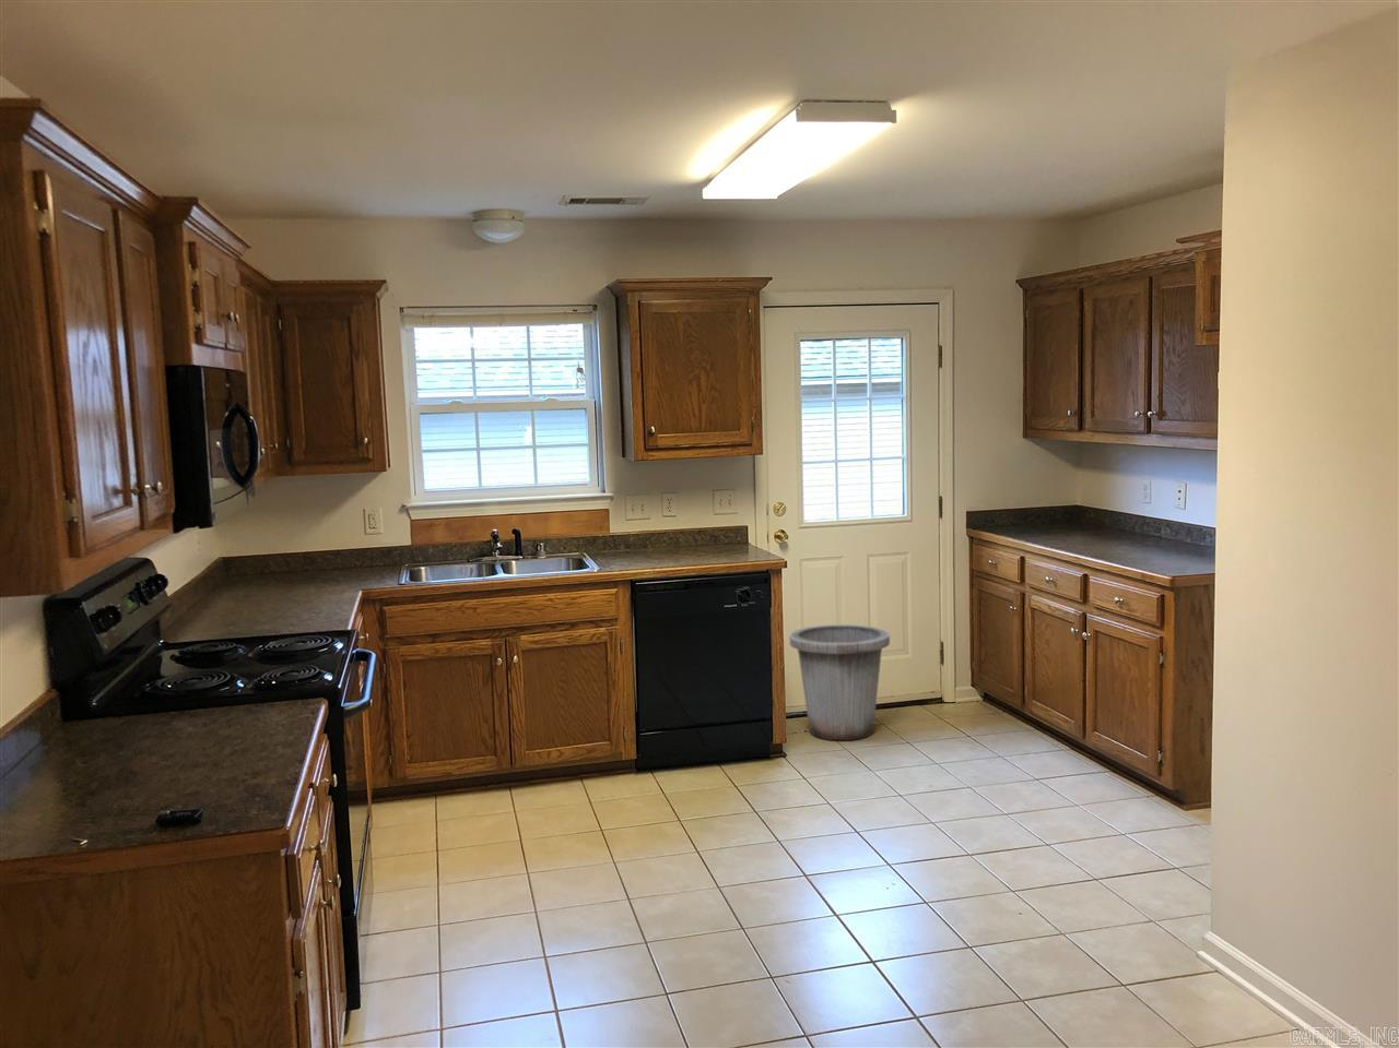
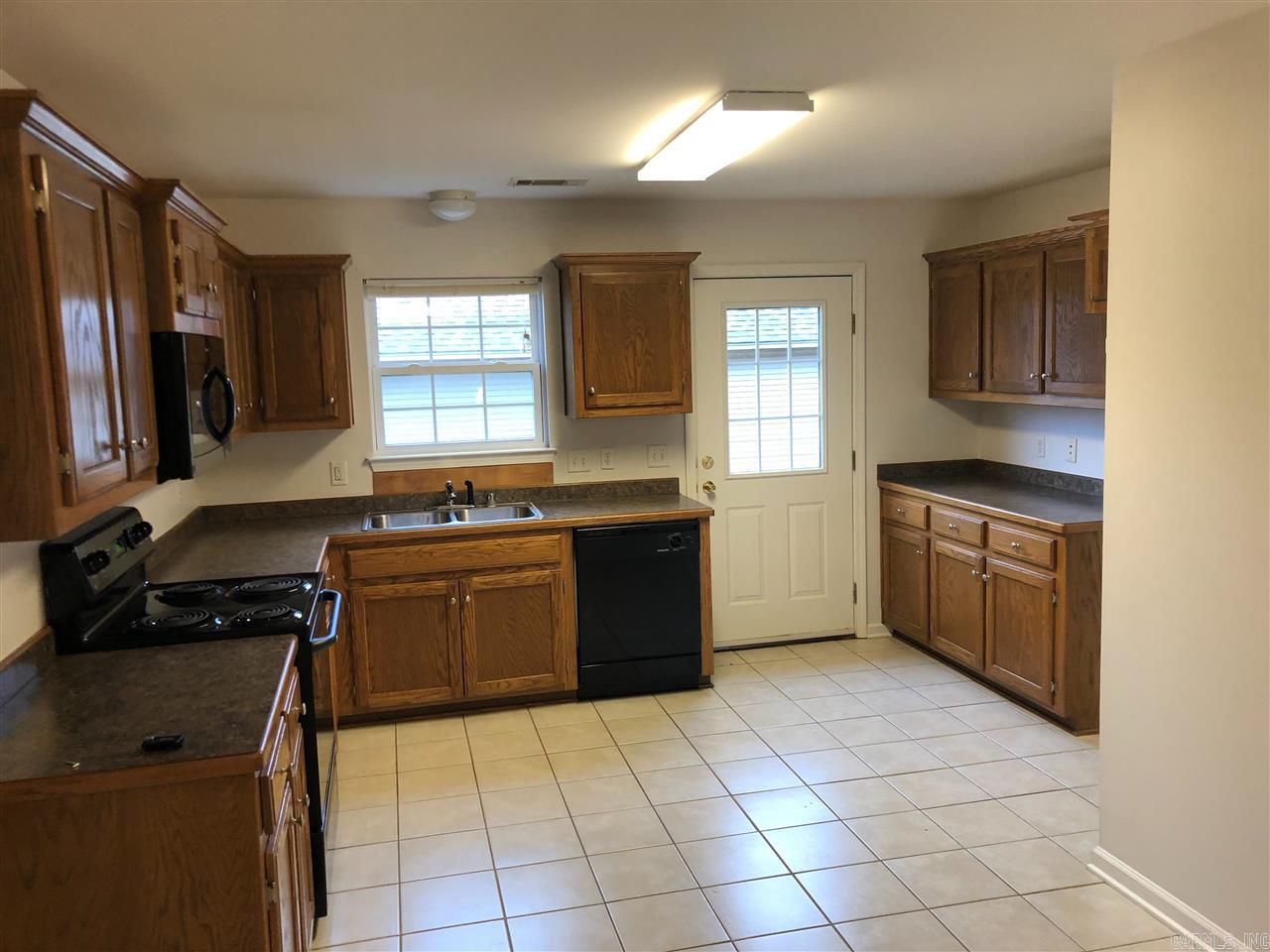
- trash can (839, 683)
